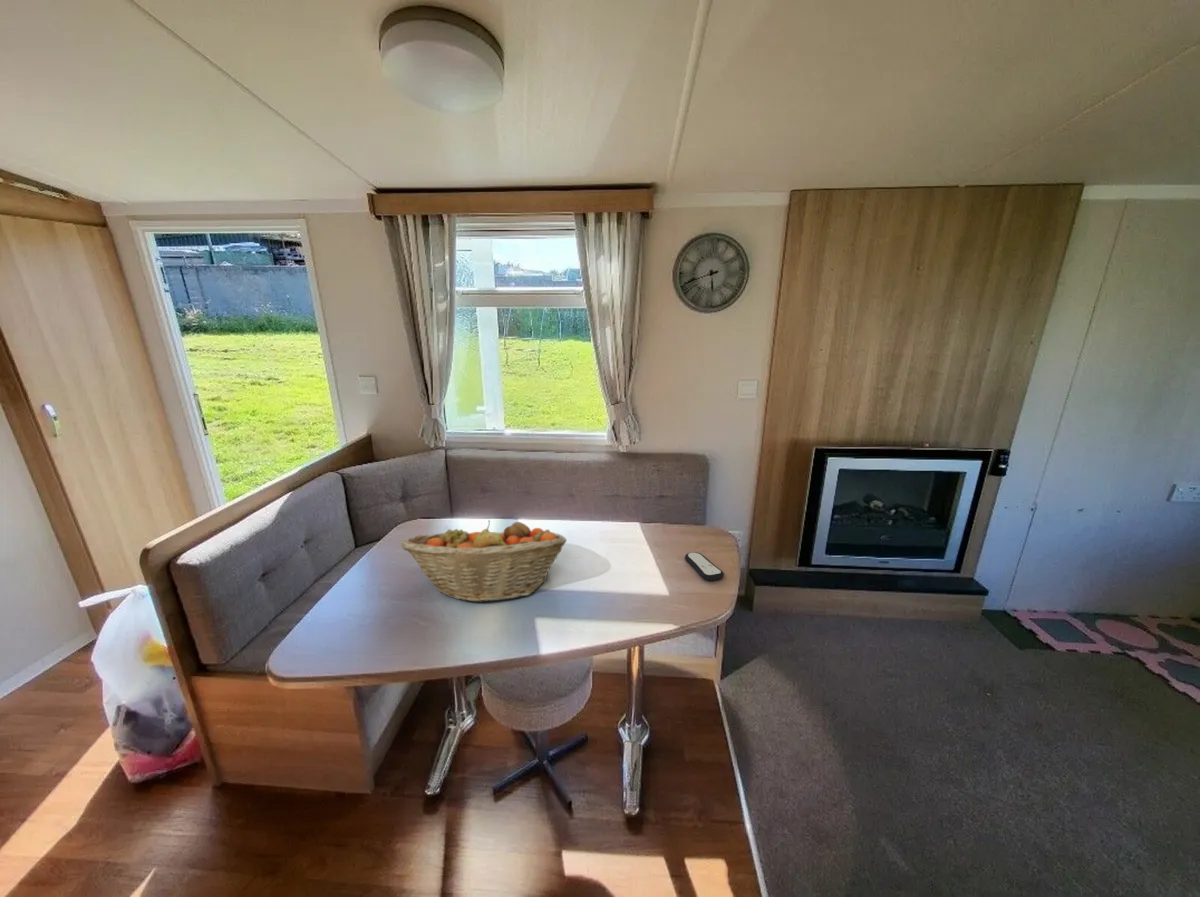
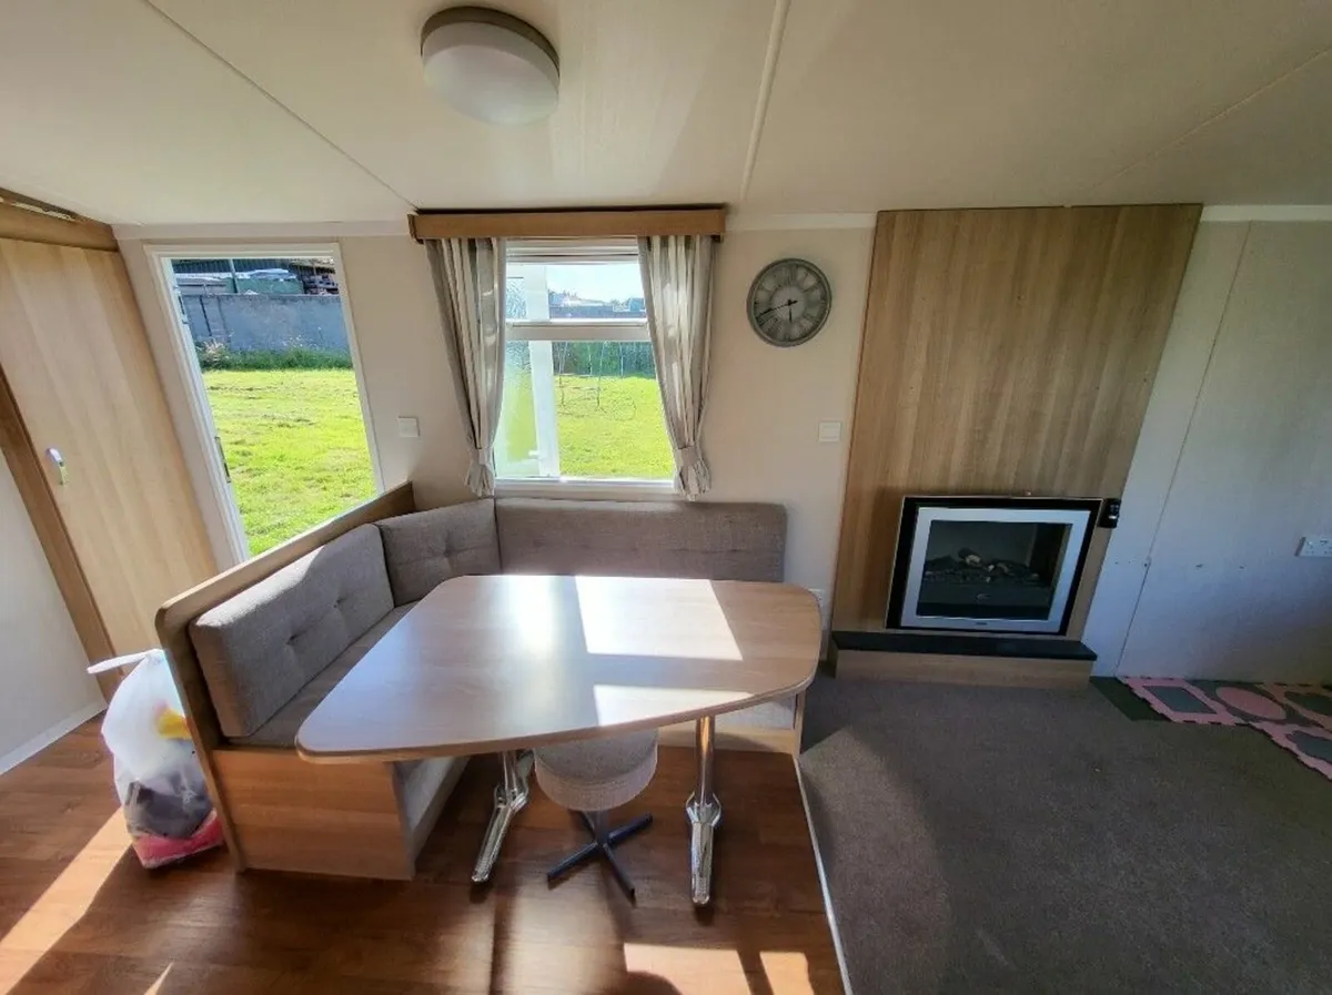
- remote control (702, 565)
- fruit basket (487, 551)
